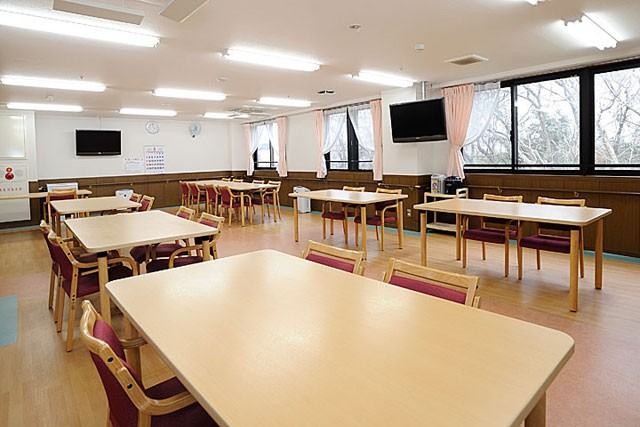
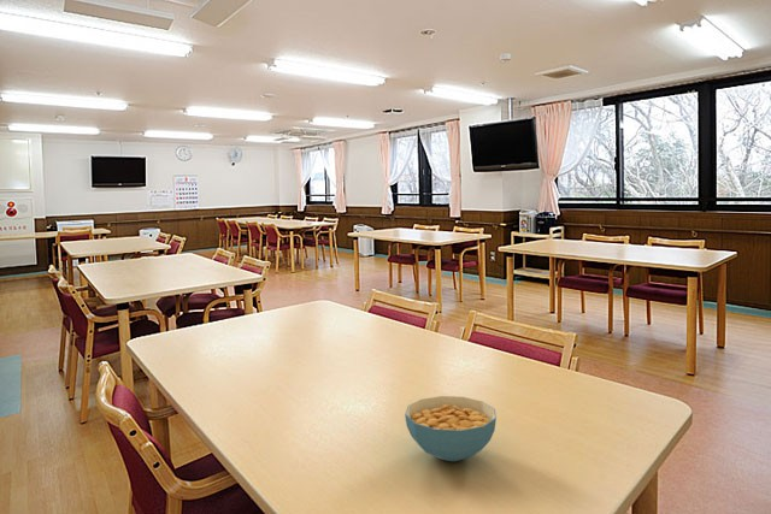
+ cereal bowl (451, 433)
